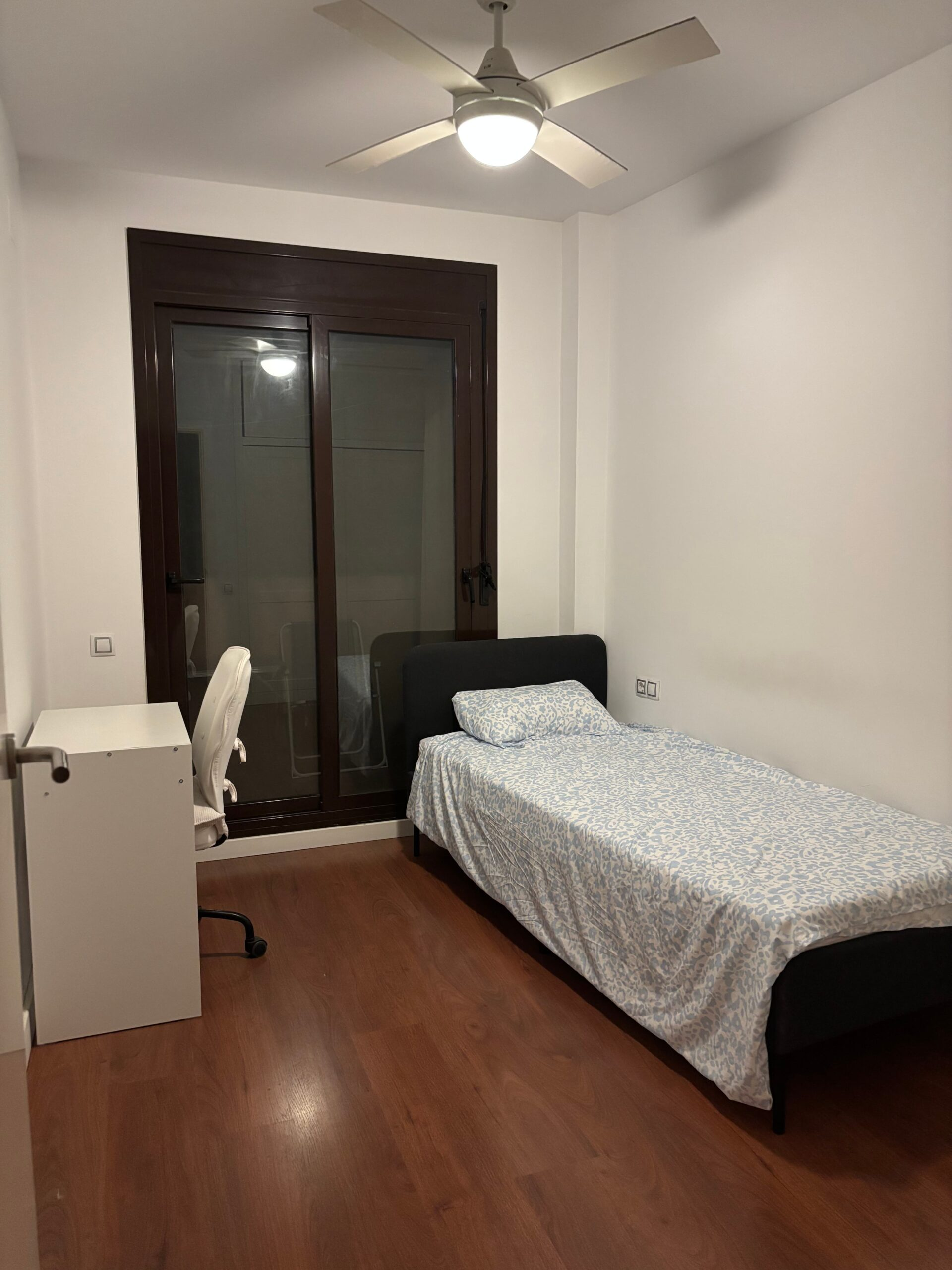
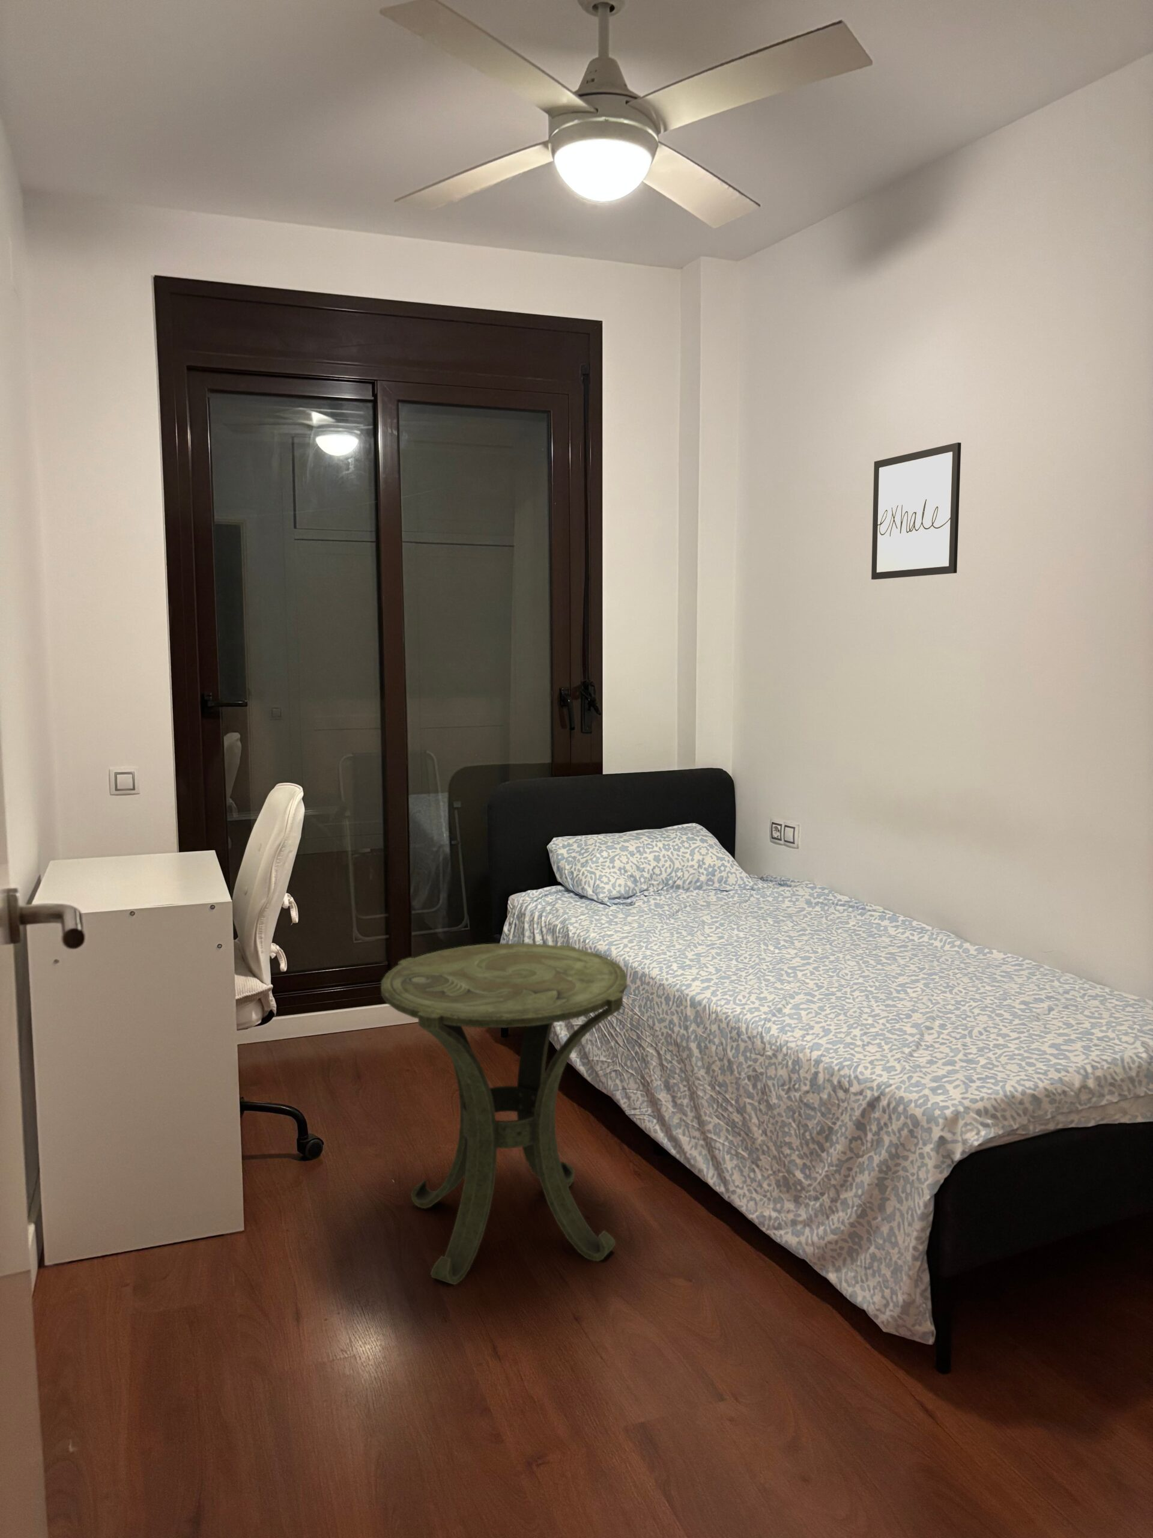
+ wall art (913, 515)
+ side table (506, 1103)
